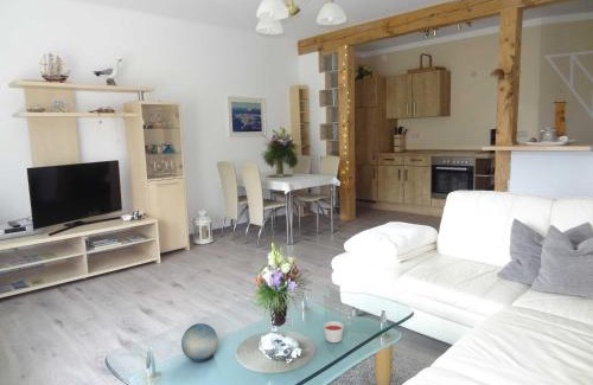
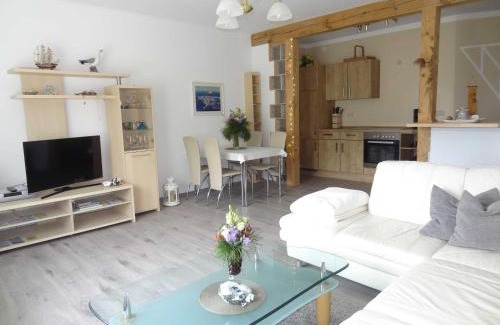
- decorative ball (199, 341)
- candle (333, 332)
